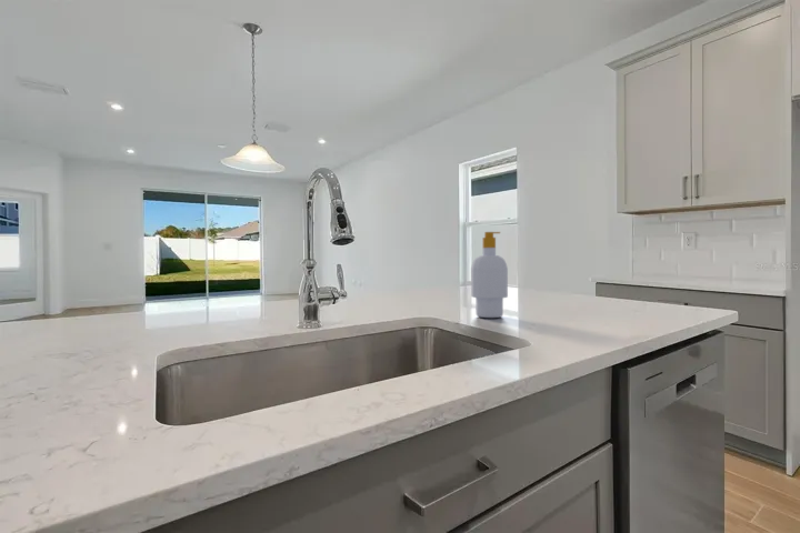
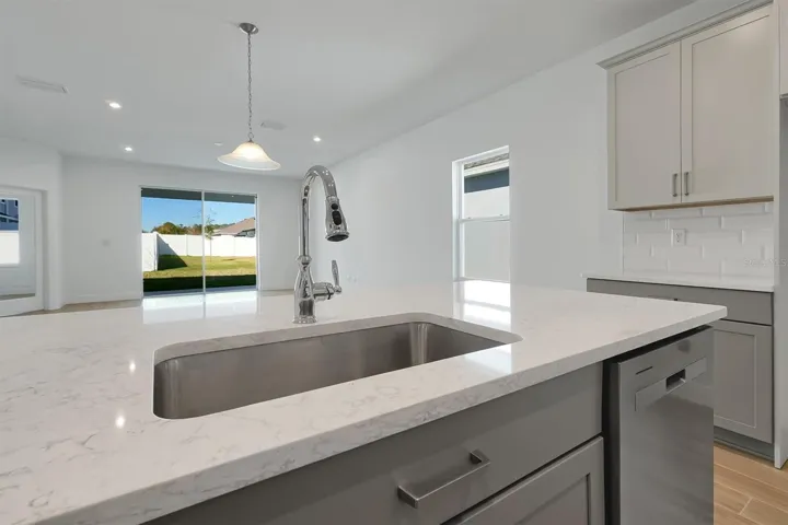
- soap bottle (489, 274)
